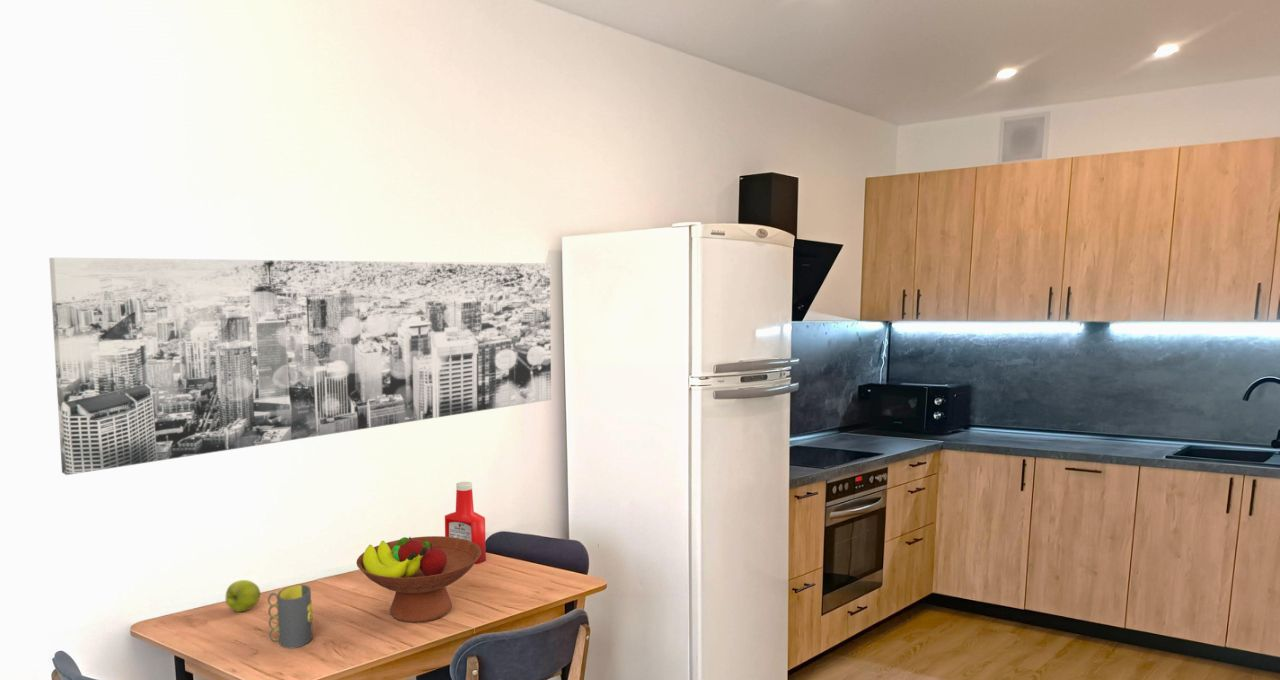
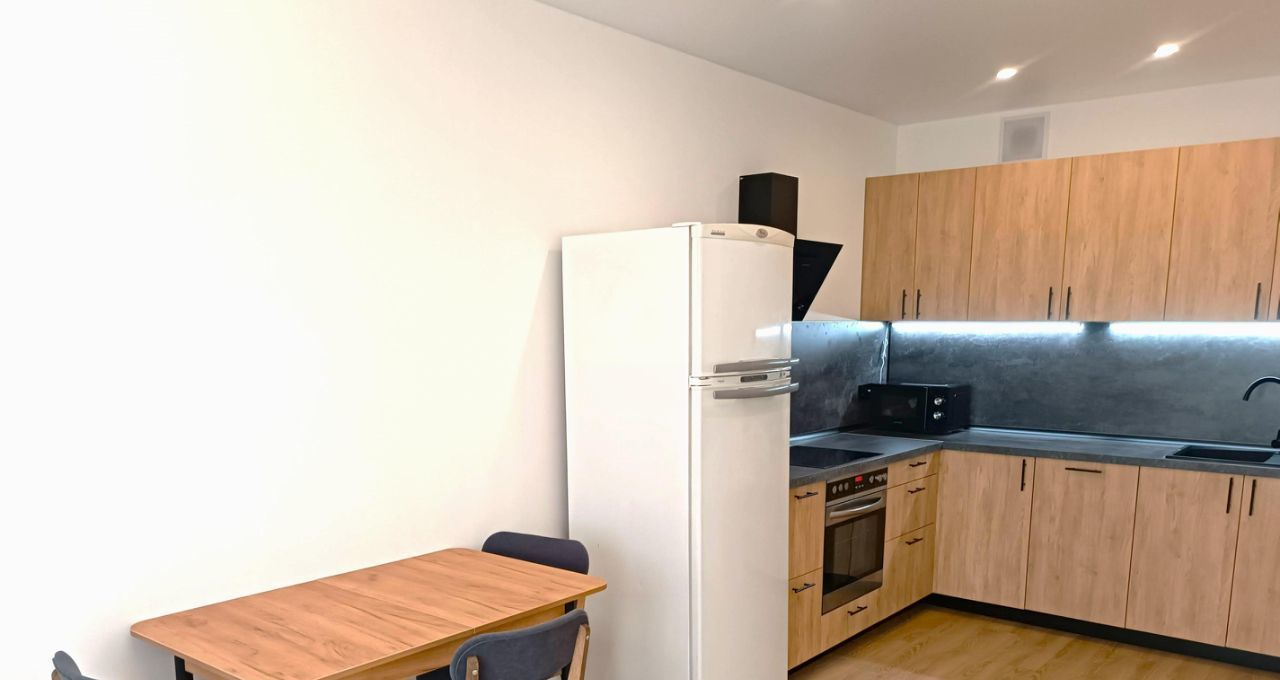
- soap bottle (464, 521)
- wall art (358, 345)
- fruit bowl (420, 572)
- apple (242, 595)
- mug (290, 616)
